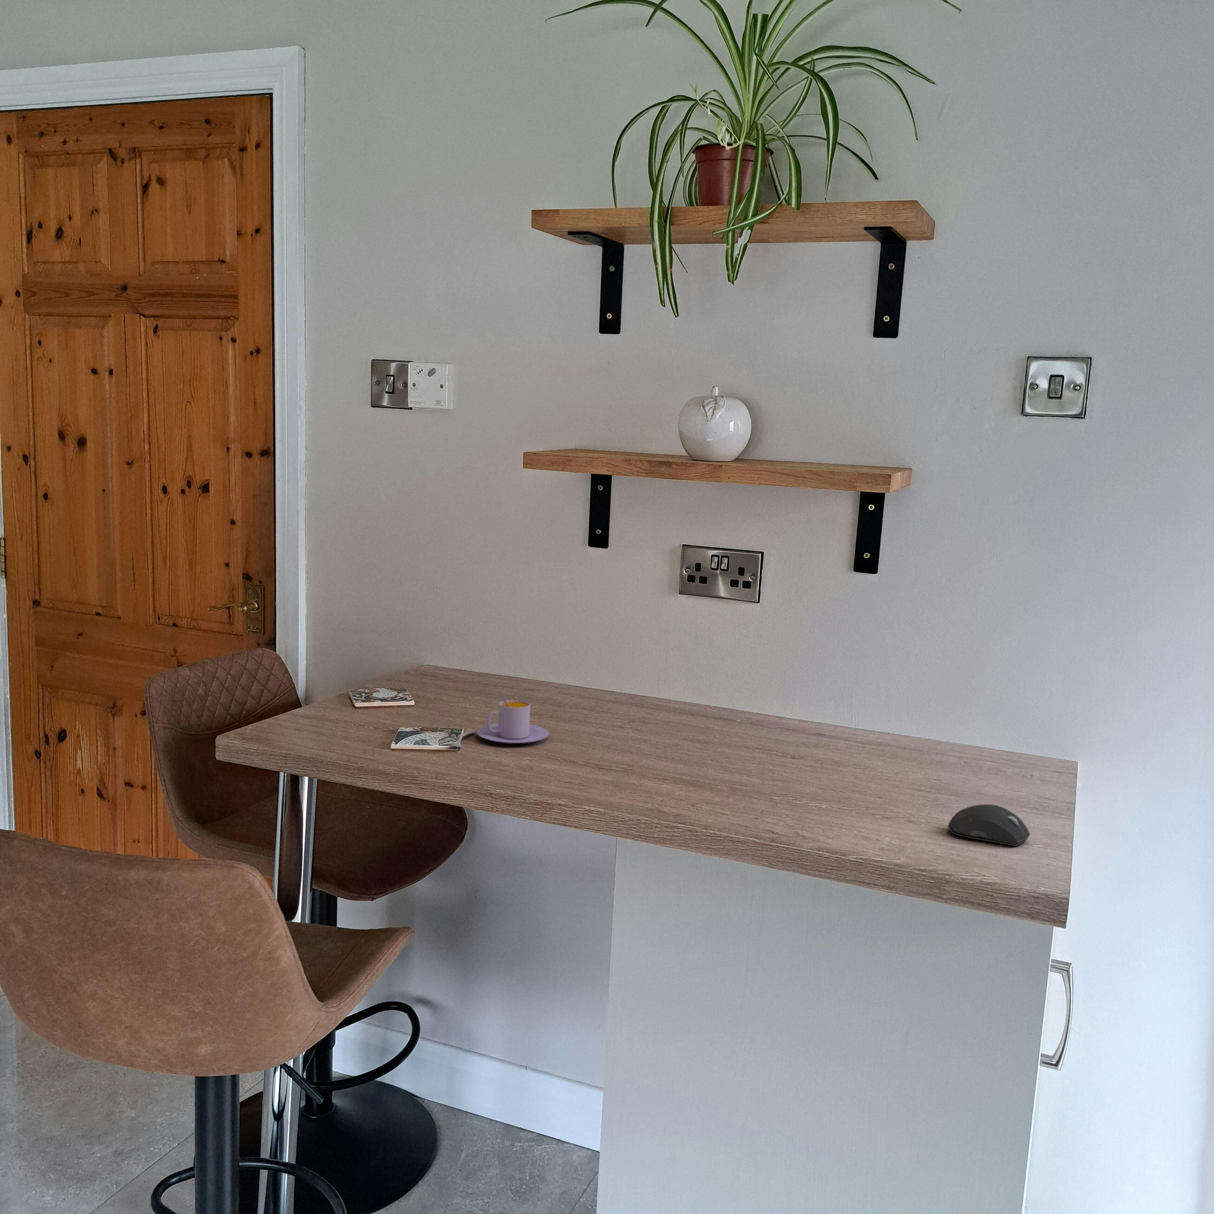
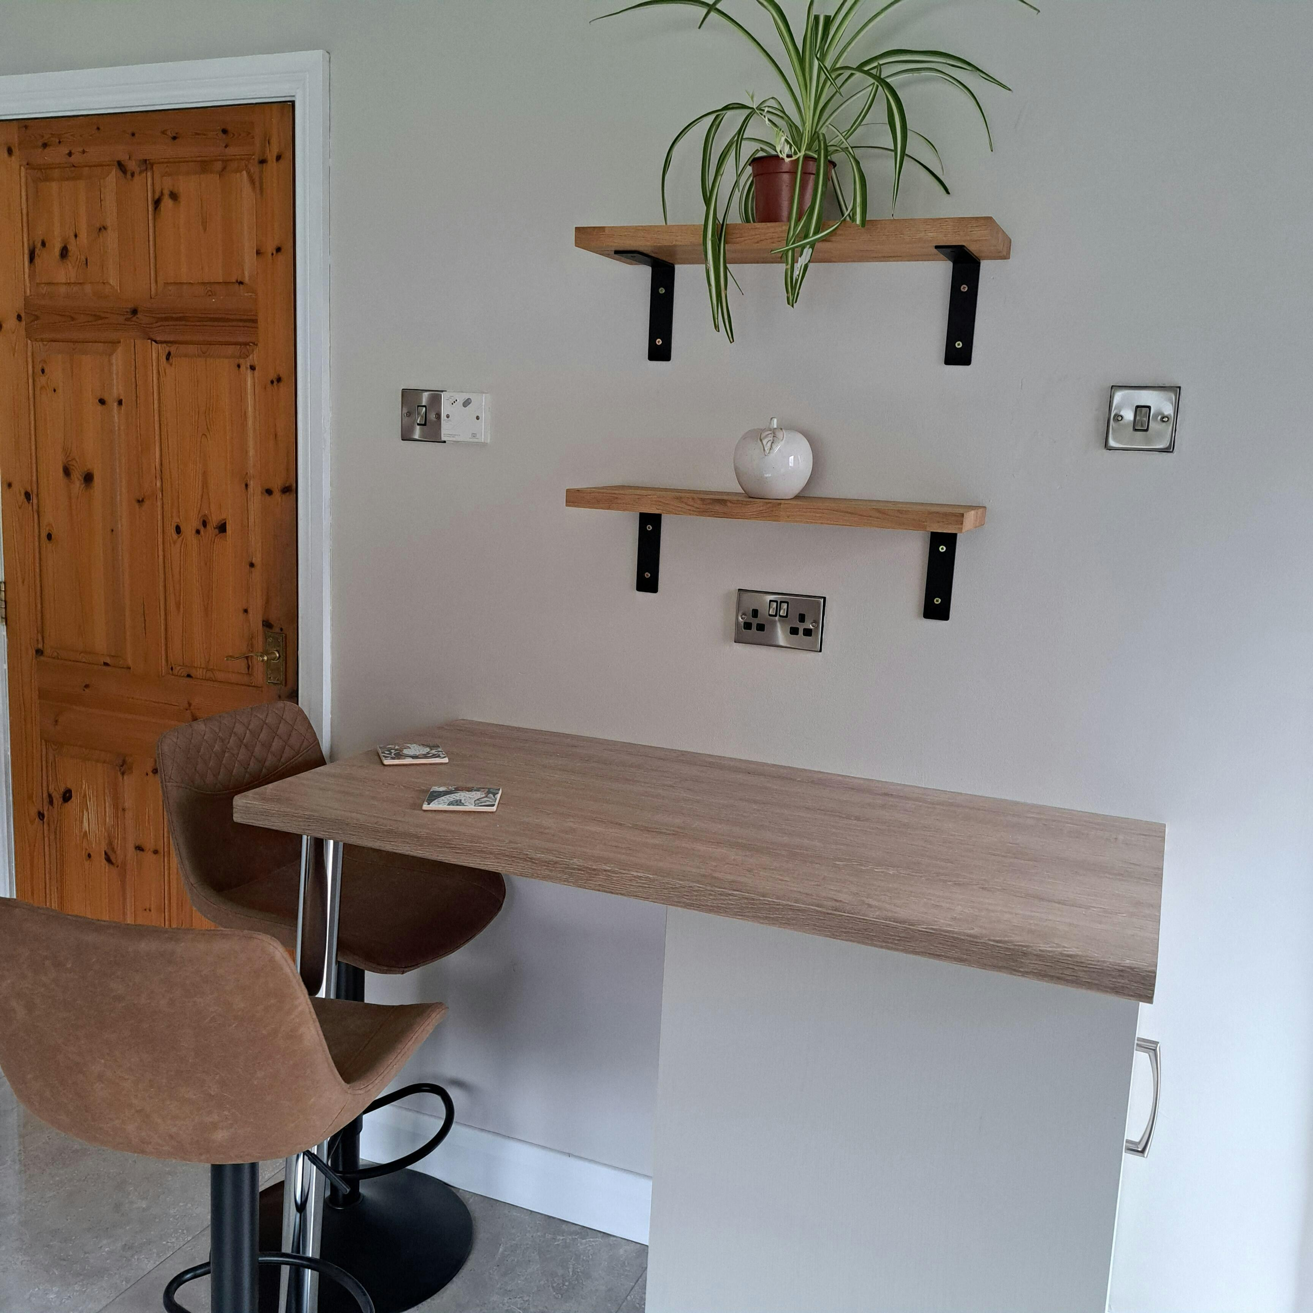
- cup (492, 714)
- computer mouse (989, 820)
